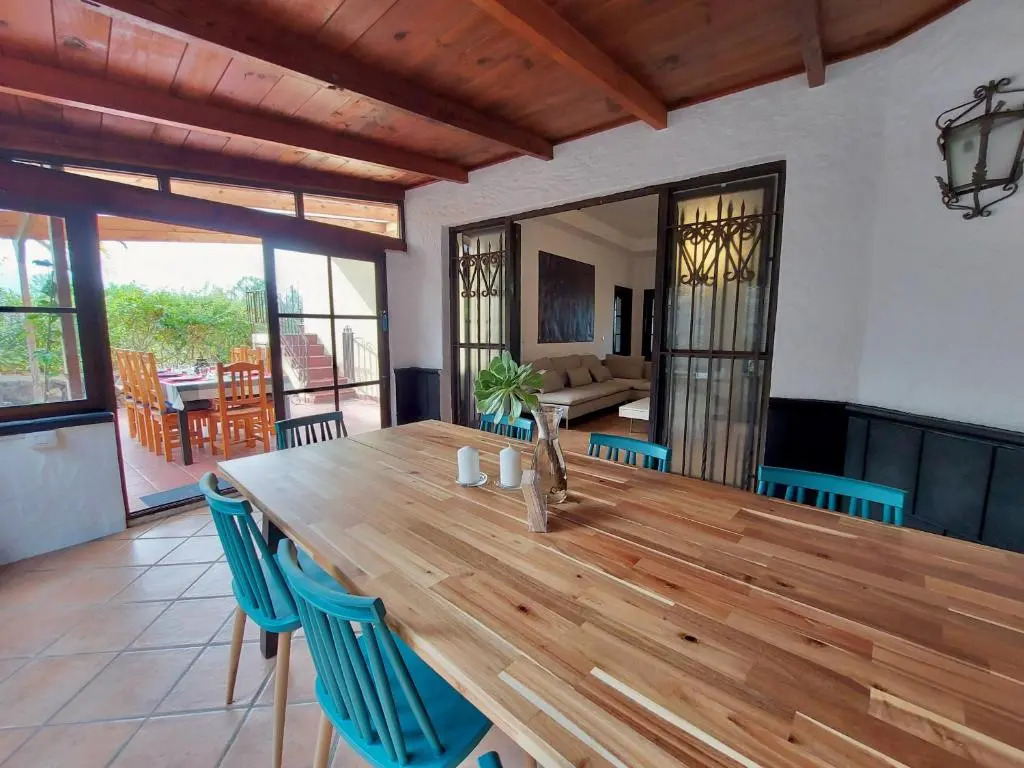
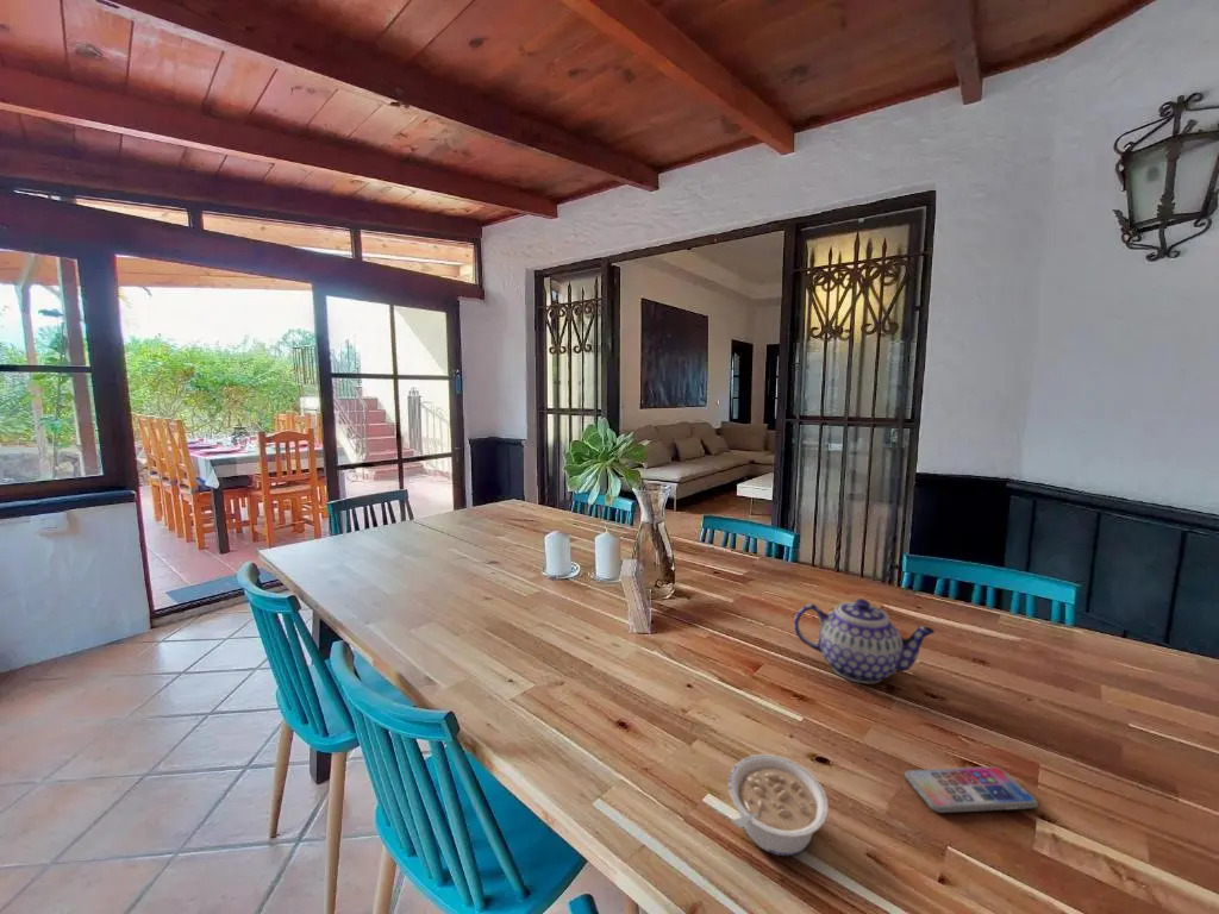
+ smartphone (968, 788)
+ teapot (859, 634)
+ legume (776, 807)
